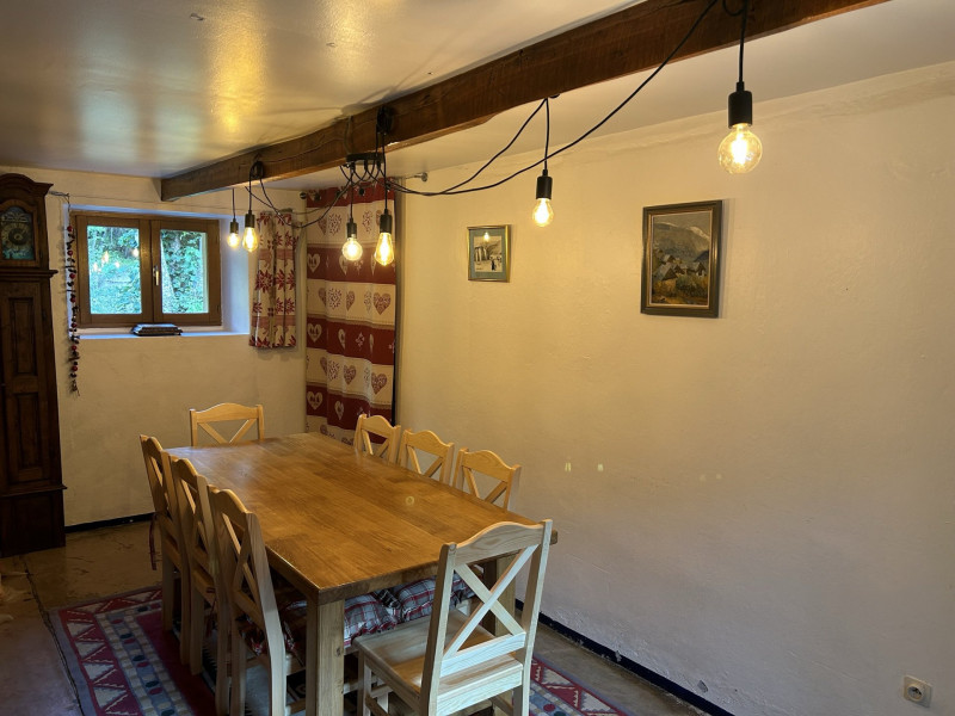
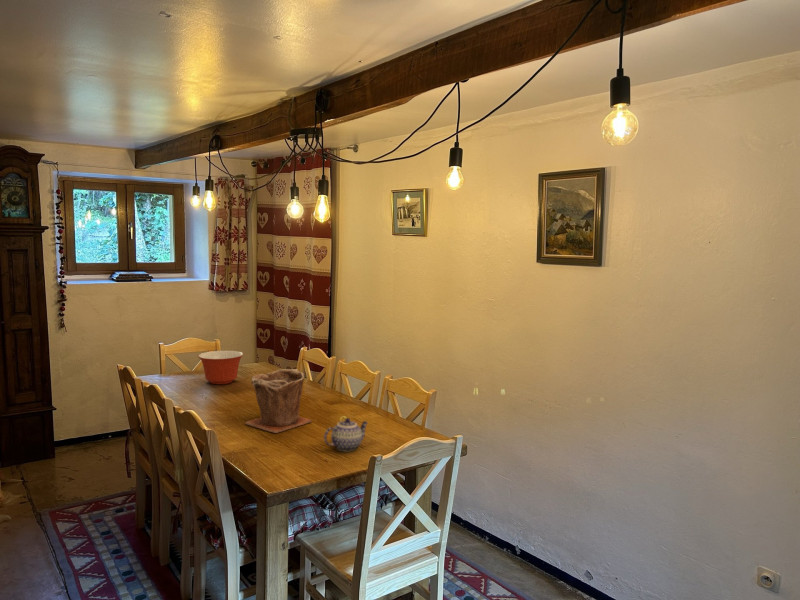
+ teapot (346, 433)
+ mixing bowl (221, 368)
+ plant pot (278, 398)
